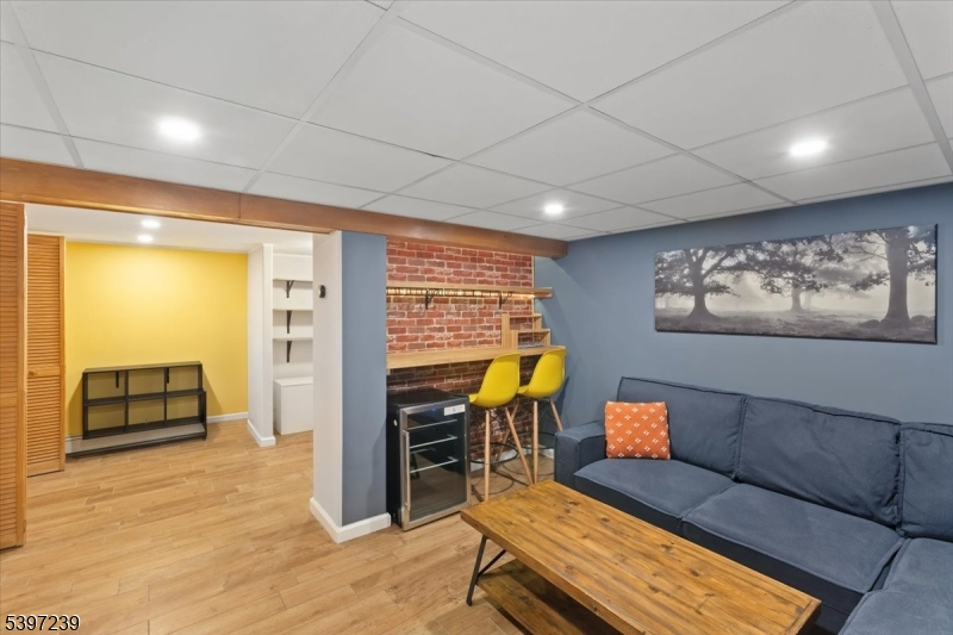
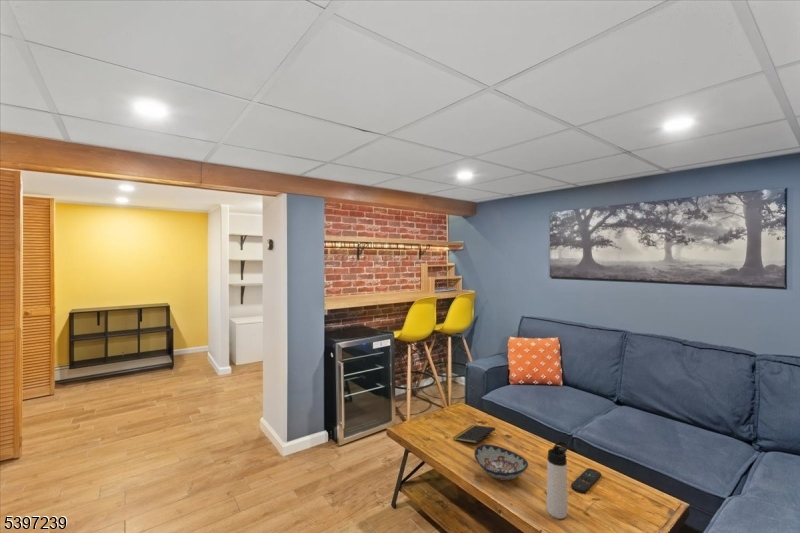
+ remote control (586, 479)
+ decorative bowl (500, 465)
+ notepad (474, 433)
+ thermos bottle (558, 479)
